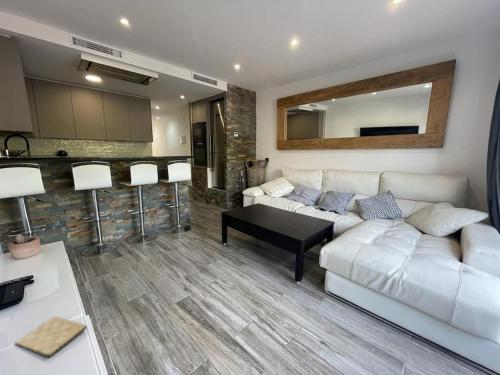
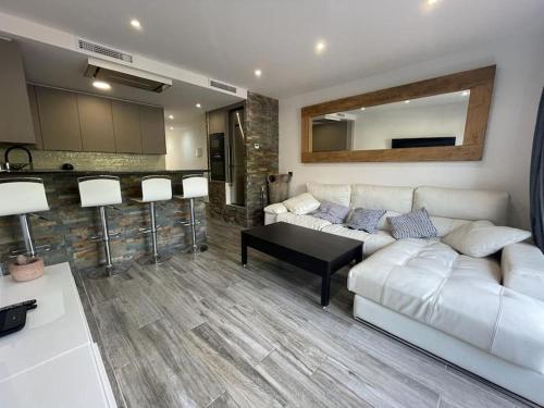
- cutting board (52, 334)
